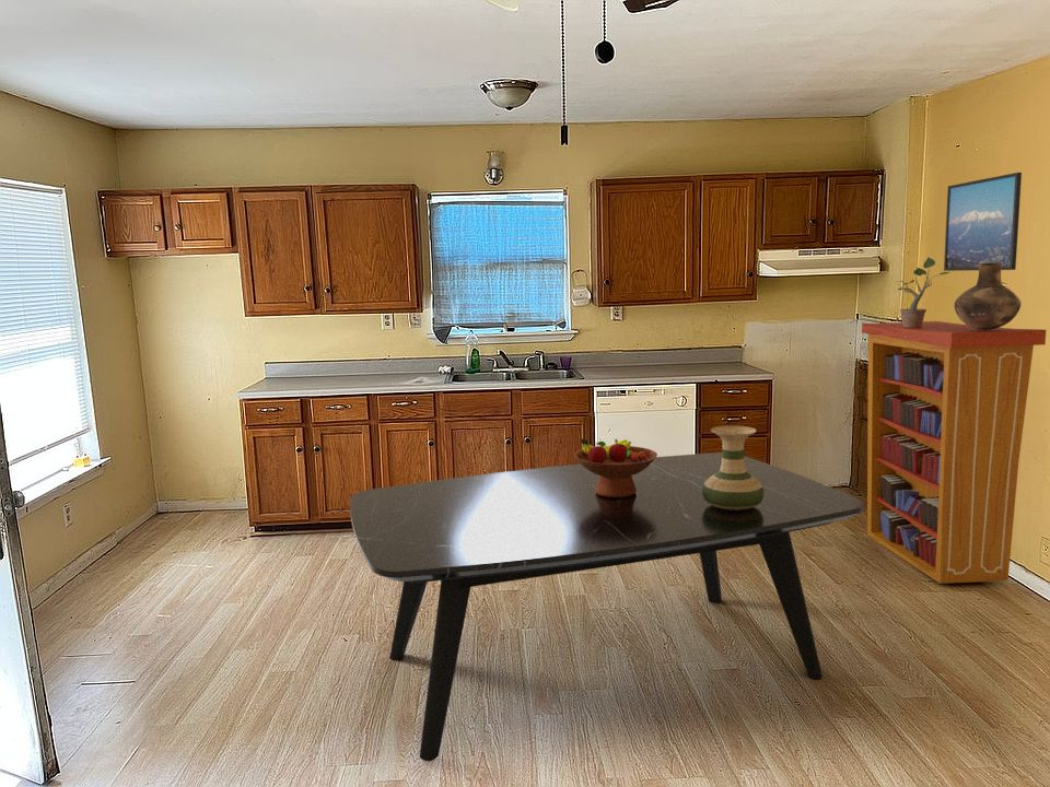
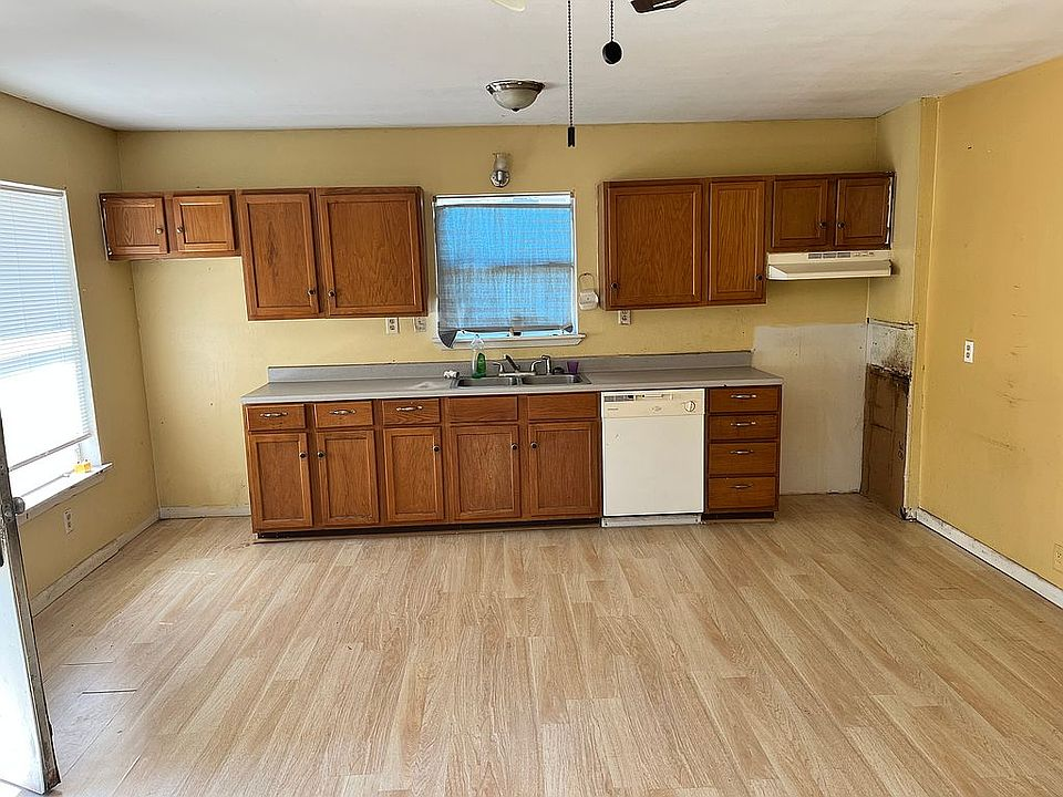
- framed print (979, 225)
- bookcase (937, 444)
- dining table (592, 568)
- potted plant (914, 292)
- fruit bowl (615, 466)
- vase (733, 467)
- vase (987, 296)
